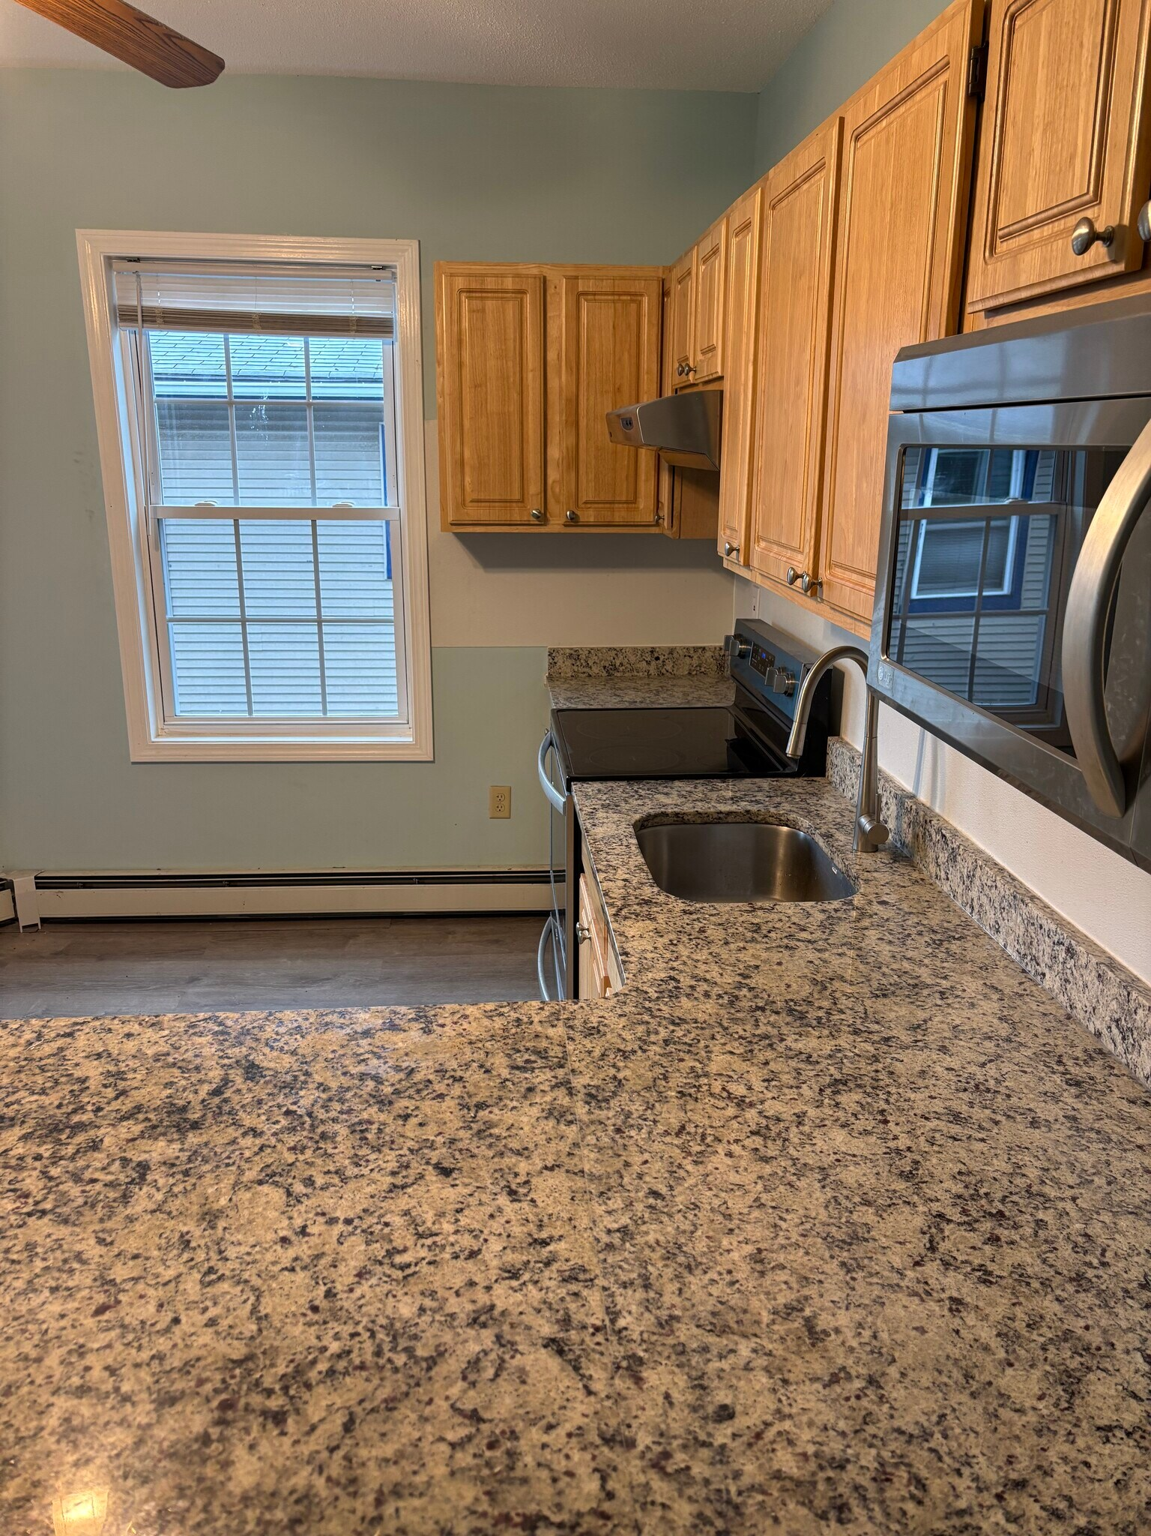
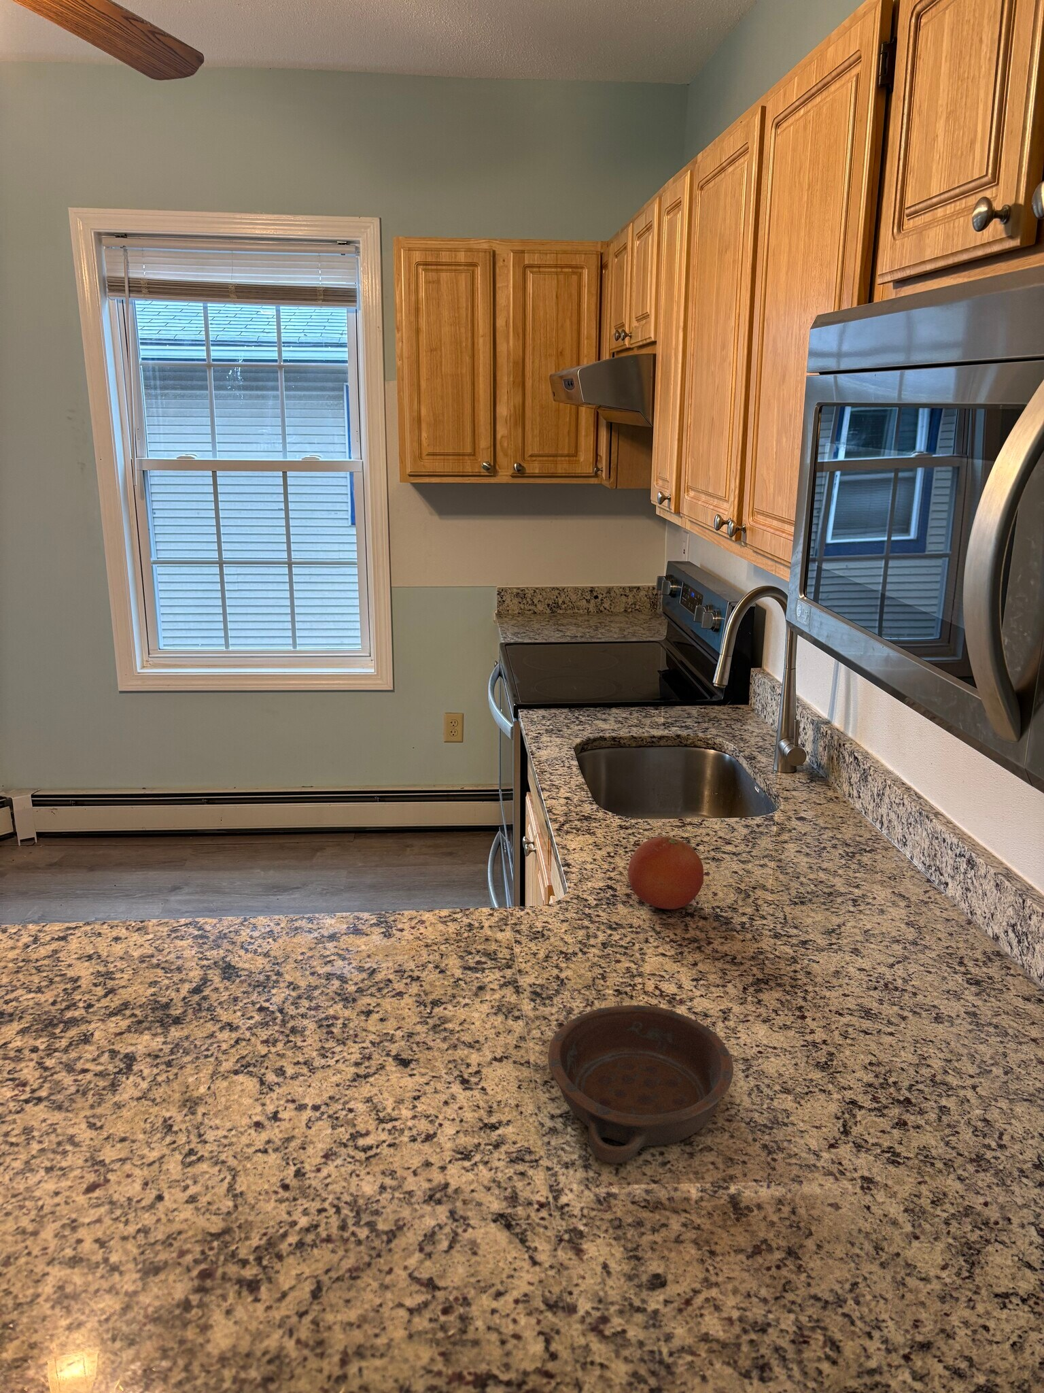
+ fruit (666, 871)
+ dish (638, 1077)
